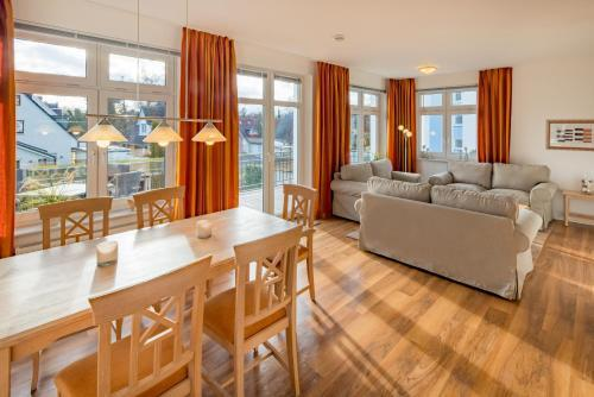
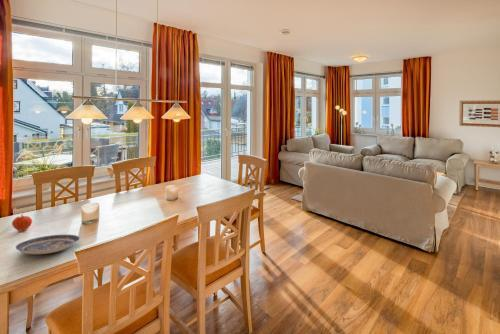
+ plate (49, 245)
+ fruit (22, 222)
